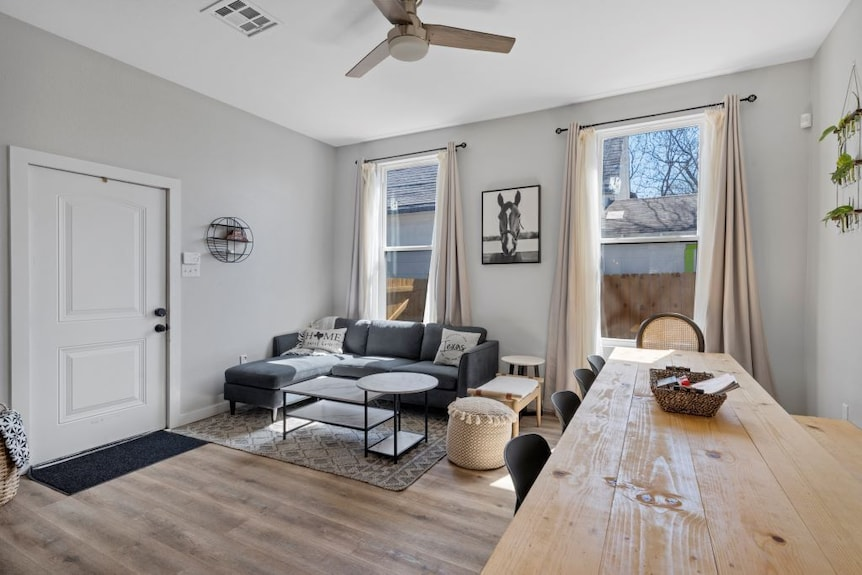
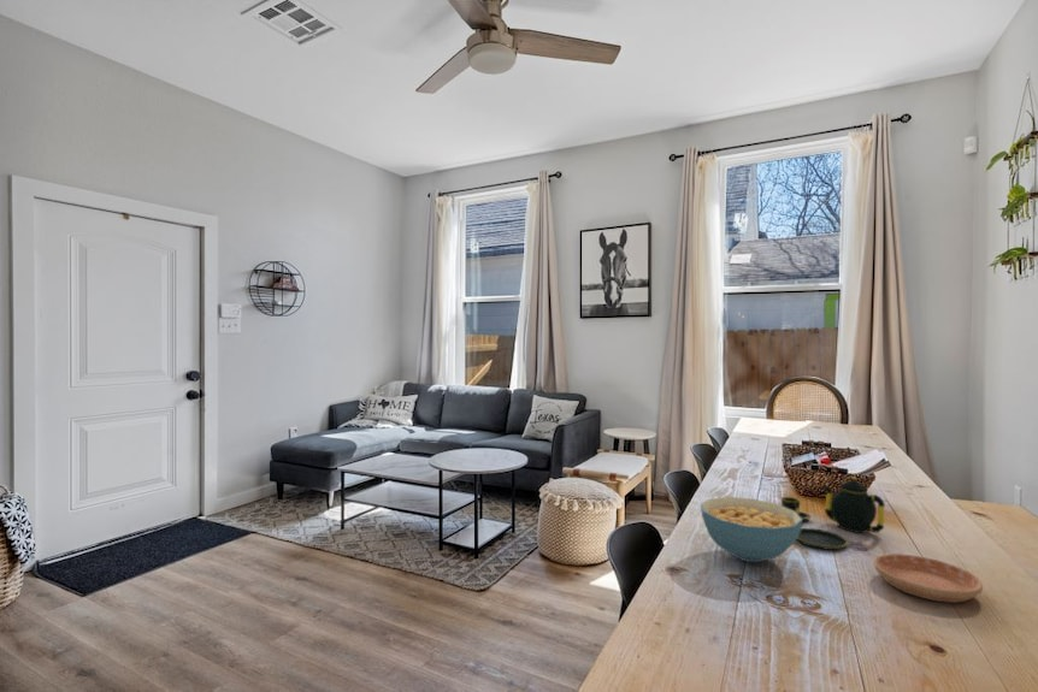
+ saucer (925, 578)
+ teapot (826, 503)
+ cereal bowl (748, 533)
